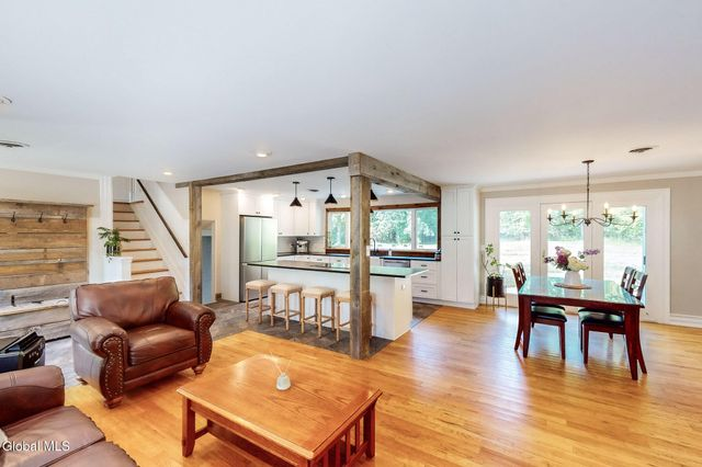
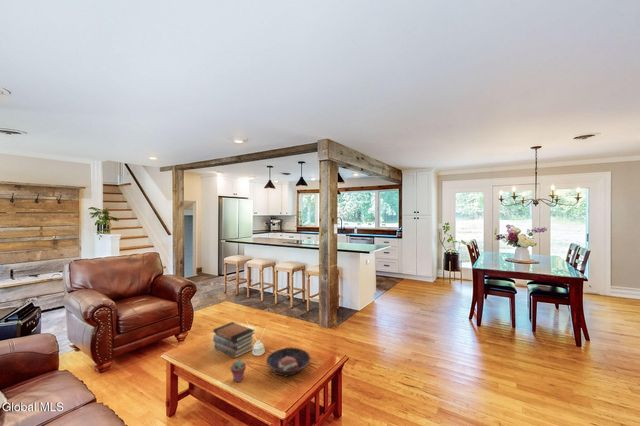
+ bowl (288, 362)
+ potted succulent (238, 369)
+ book stack (233, 339)
